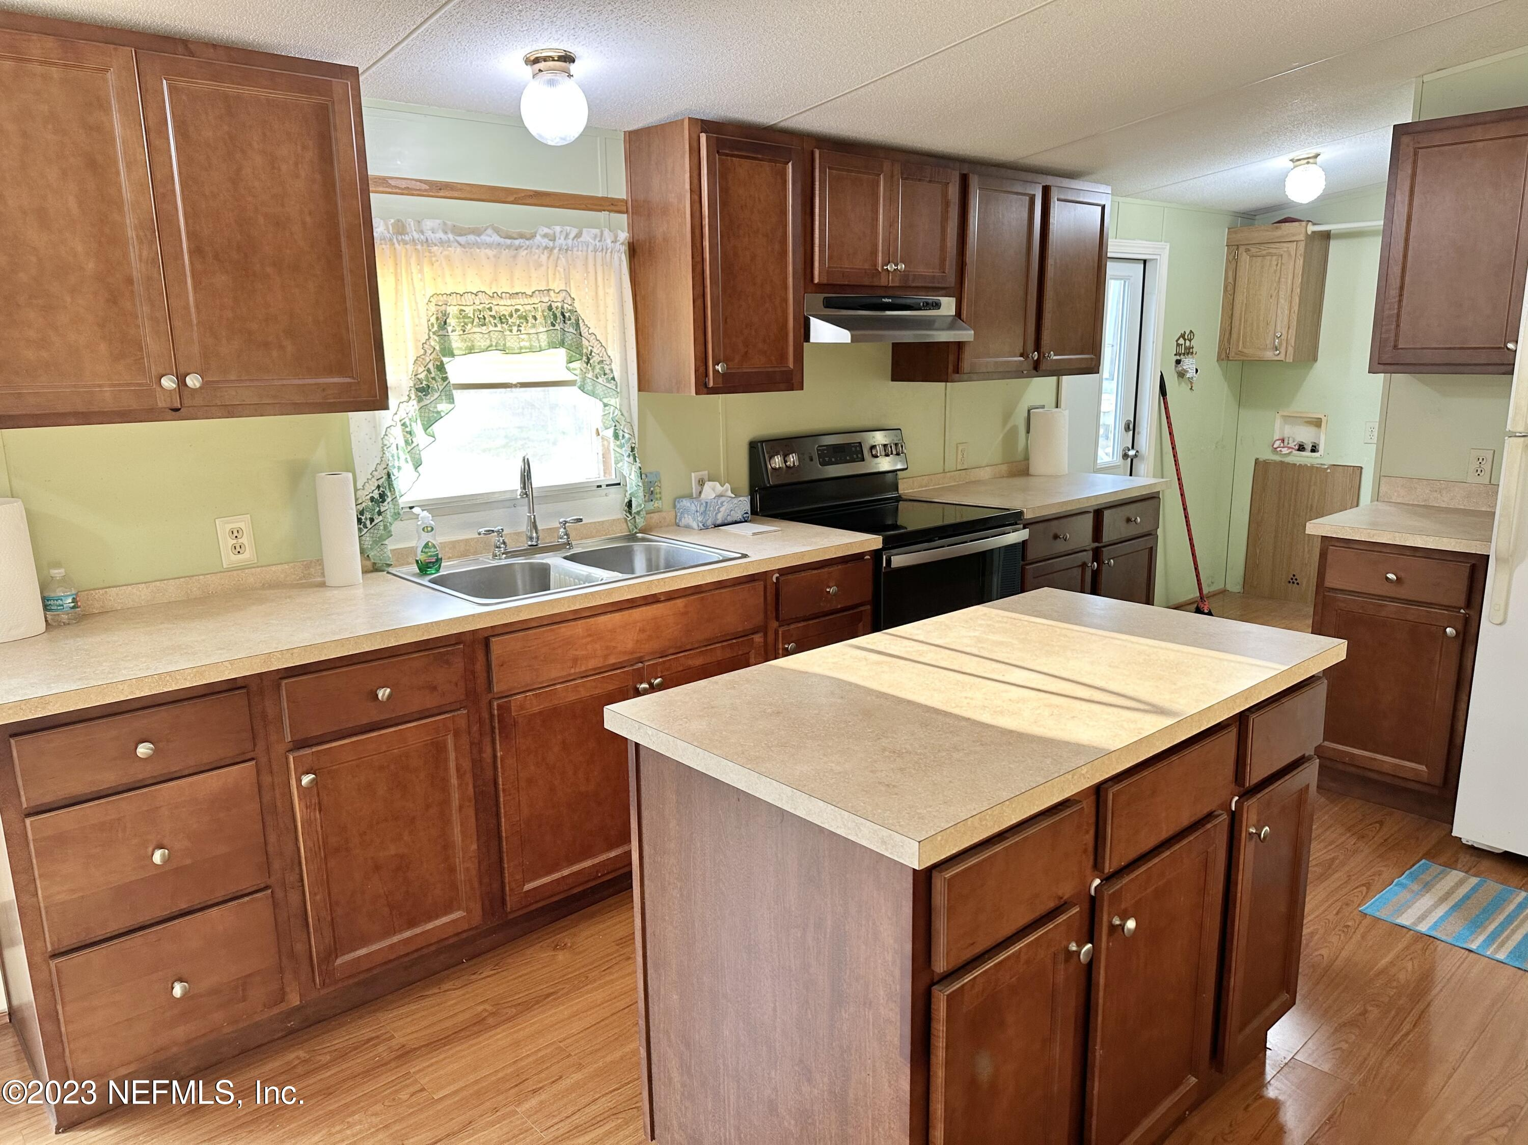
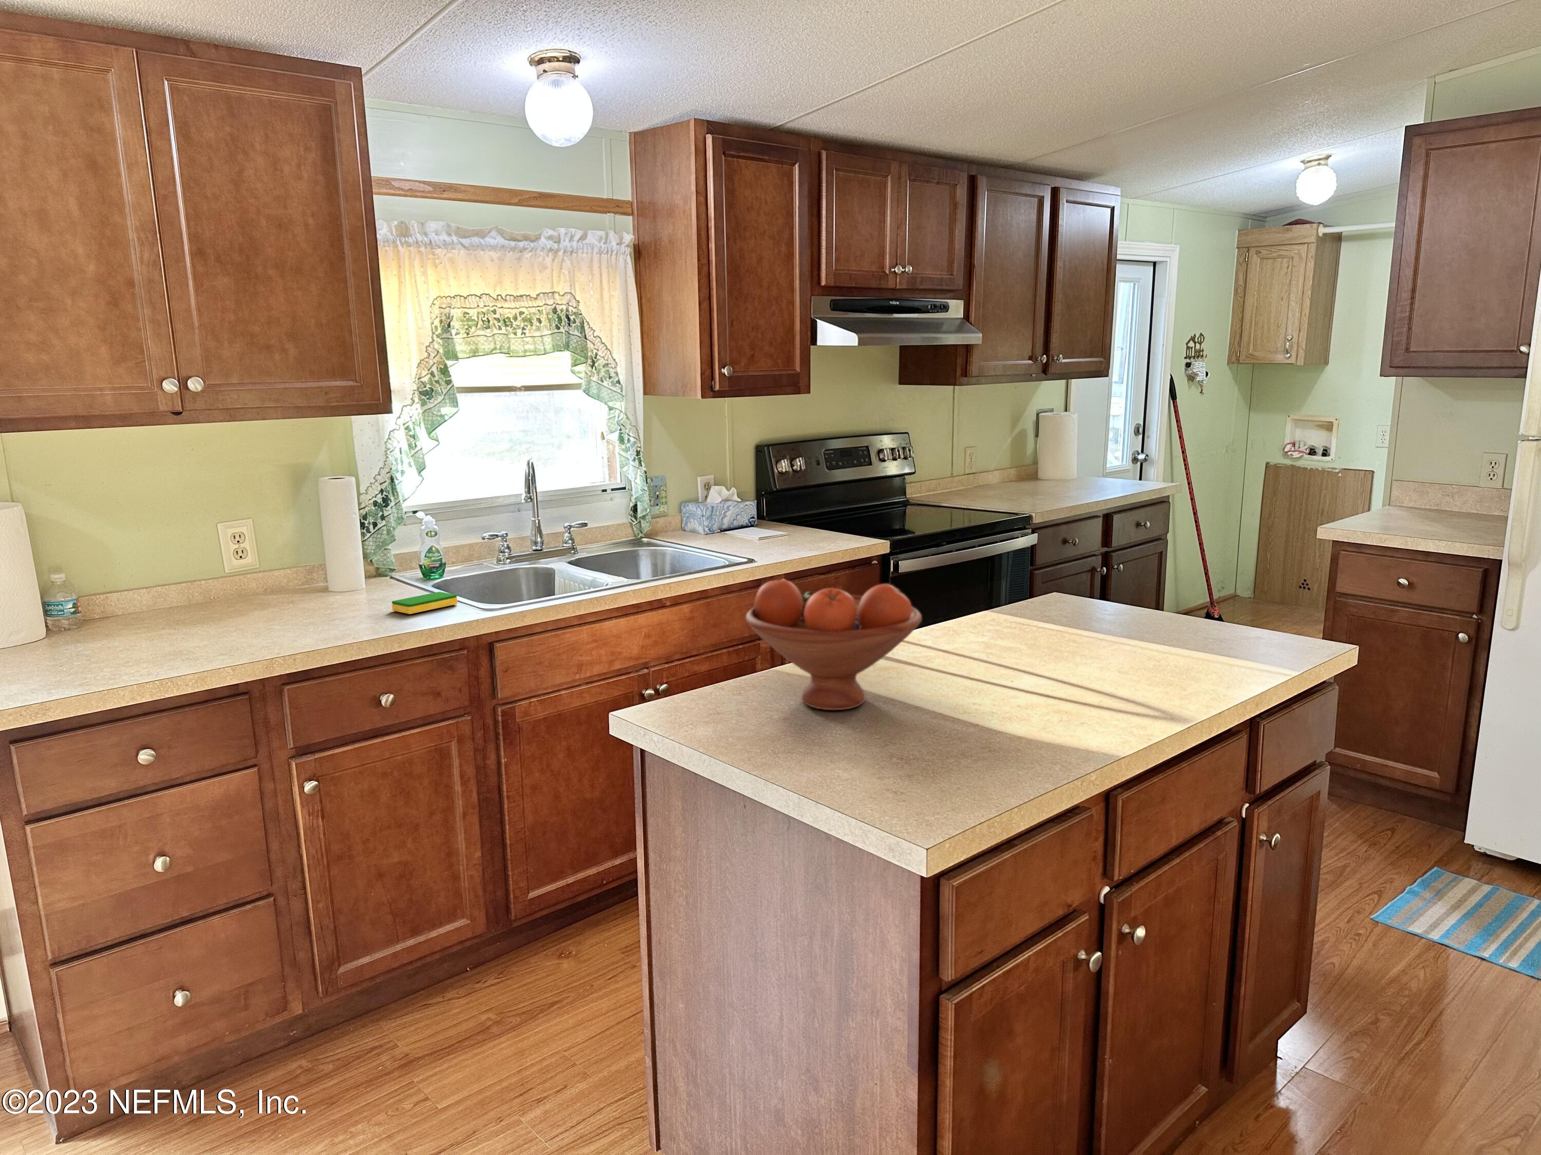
+ fruit bowl (834, 641)
+ dish sponge (425, 603)
